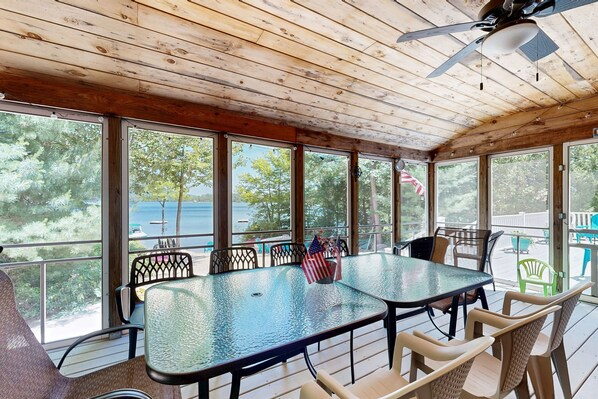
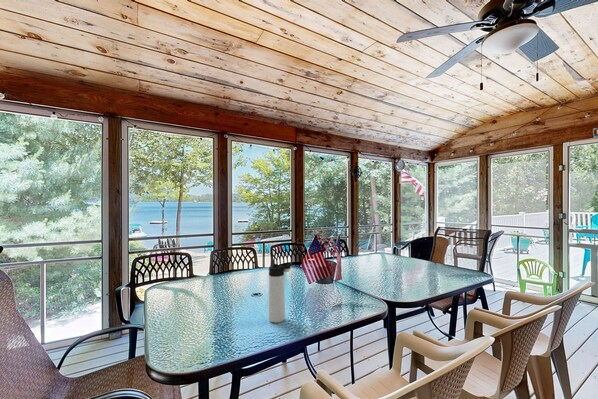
+ thermos bottle (280, 291)
